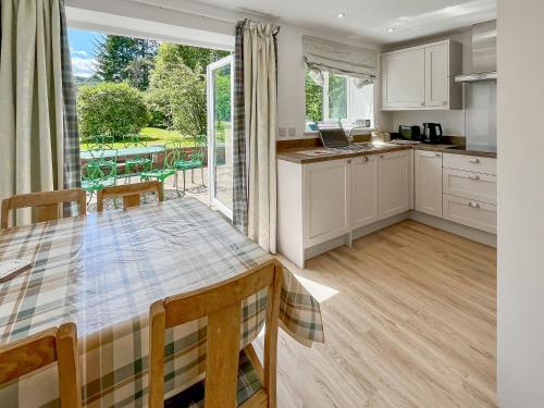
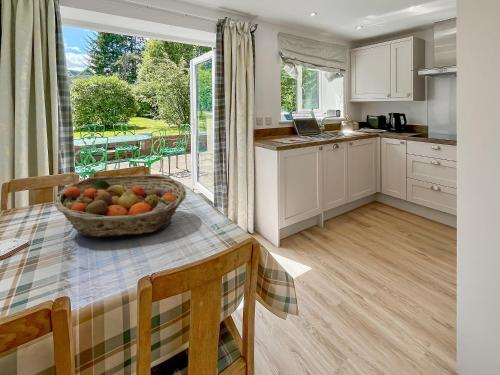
+ fruit basket (124, 202)
